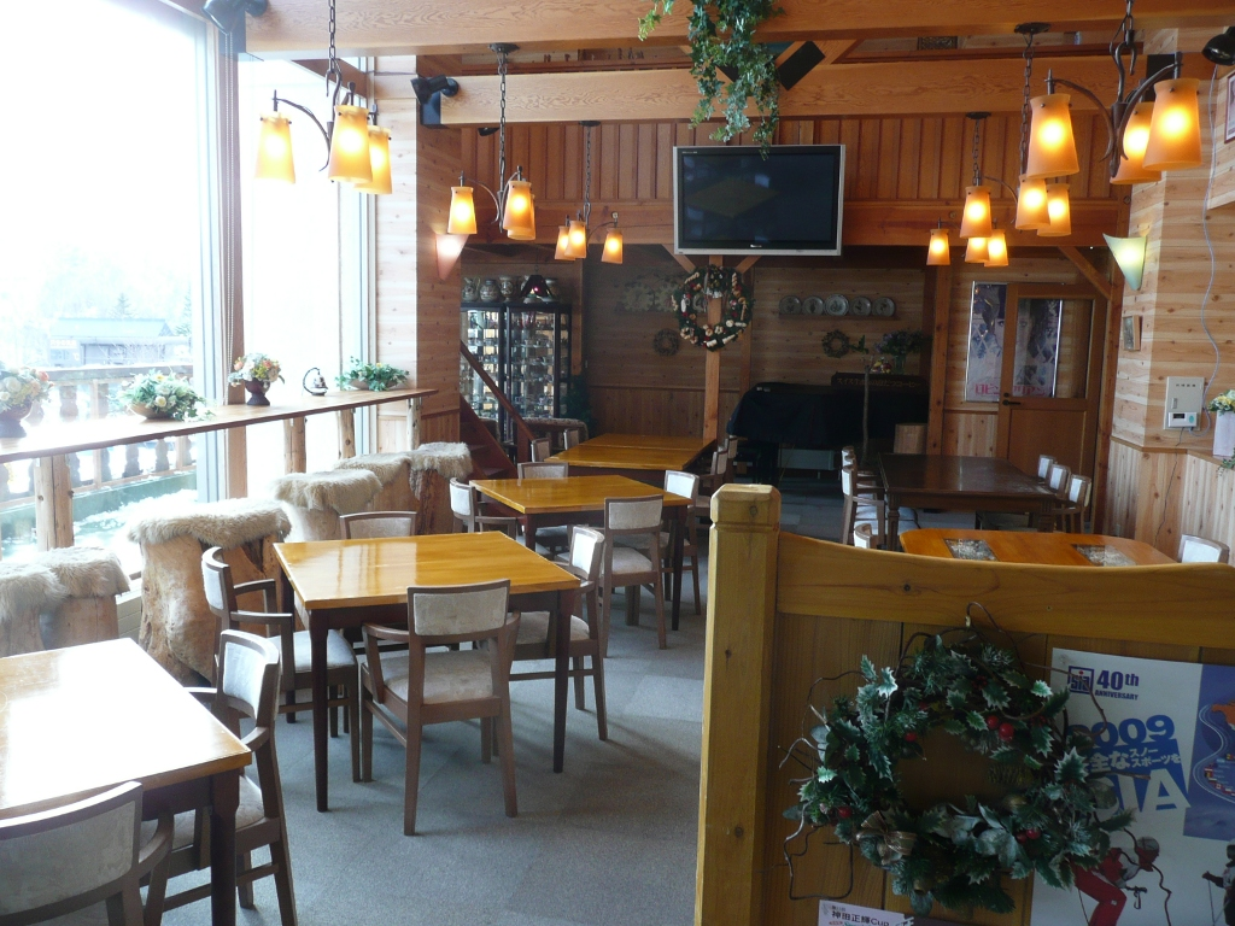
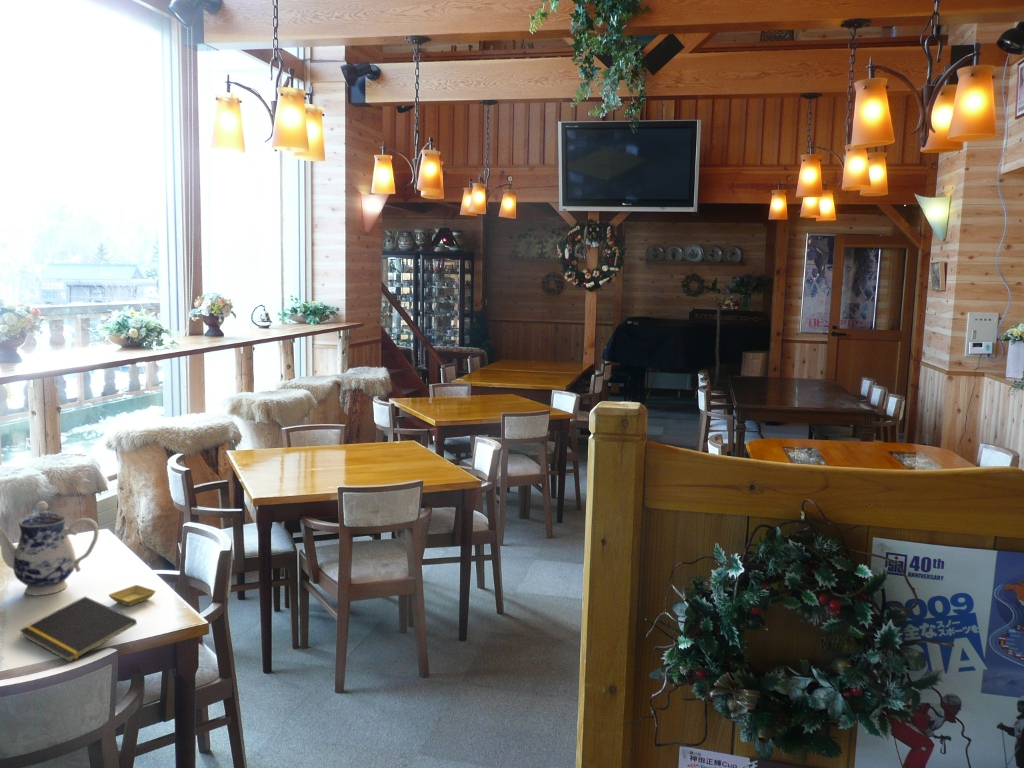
+ notepad (78, 627)
+ saucer (132, 596)
+ teapot (44, 545)
